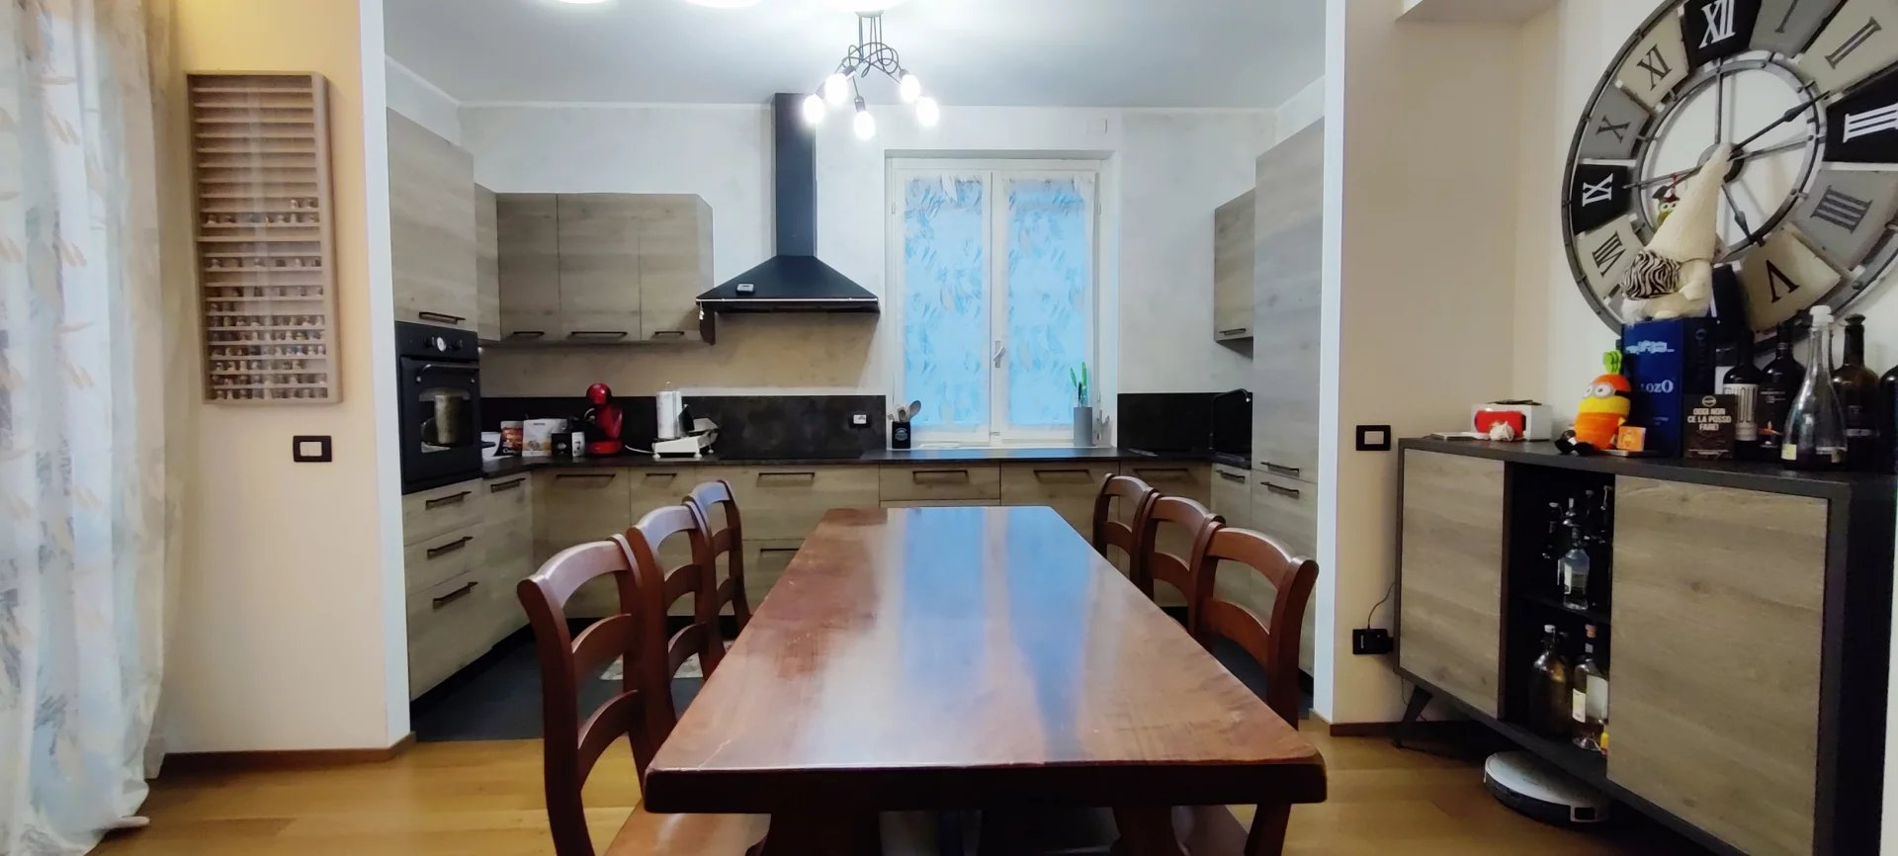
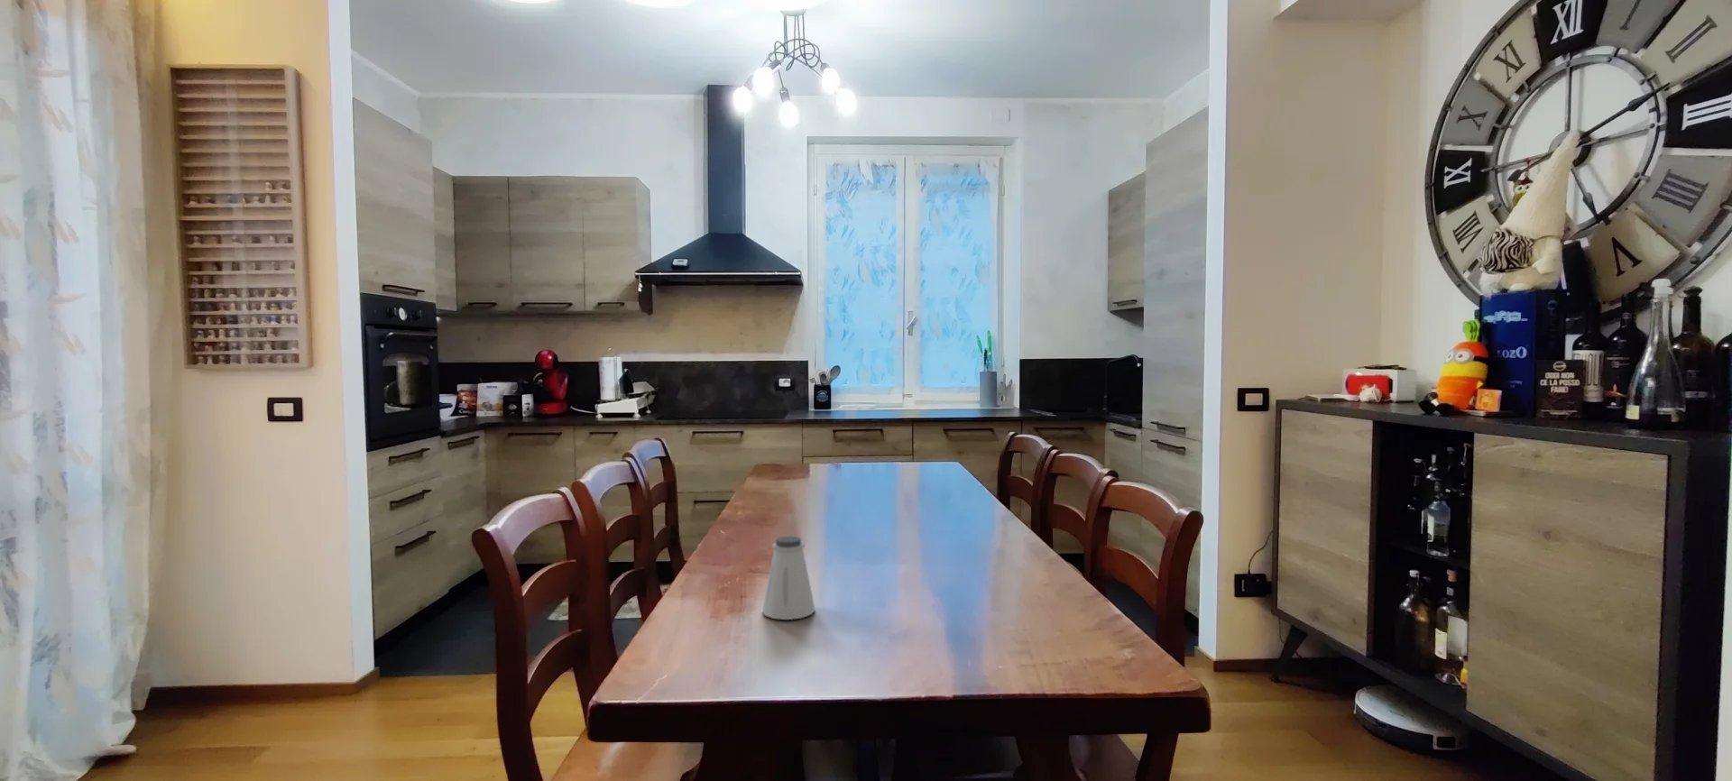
+ saltshaker (789, 574)
